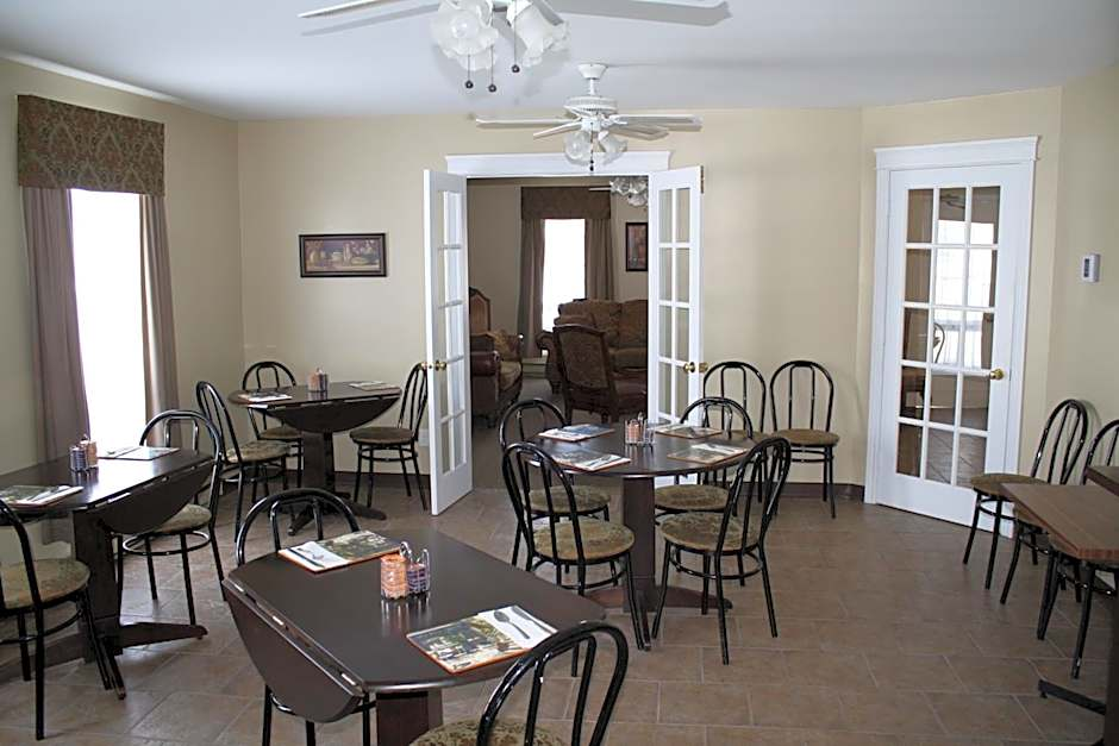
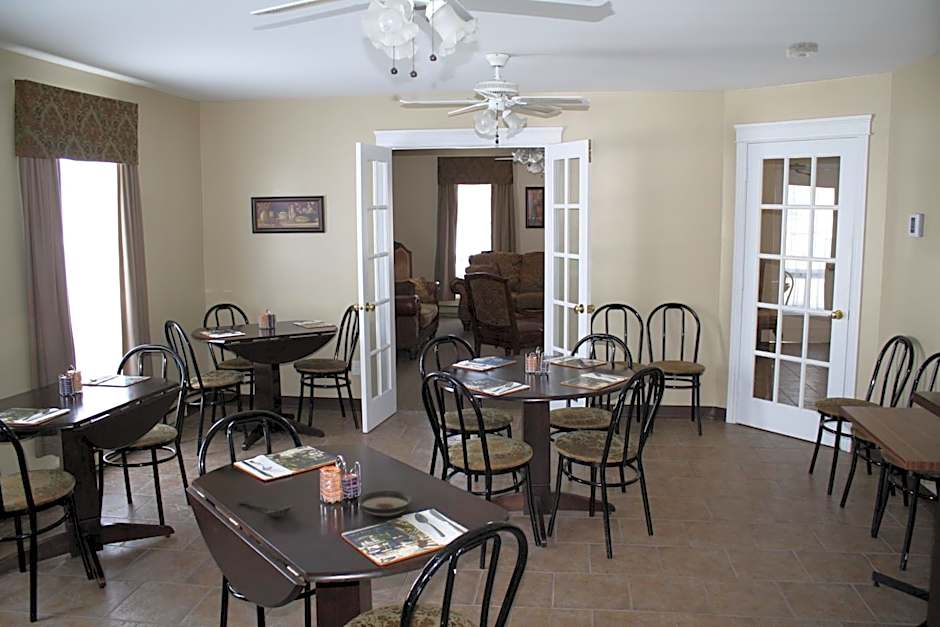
+ saucer (385, 505)
+ smoke detector (802, 49)
+ spoon (262, 507)
